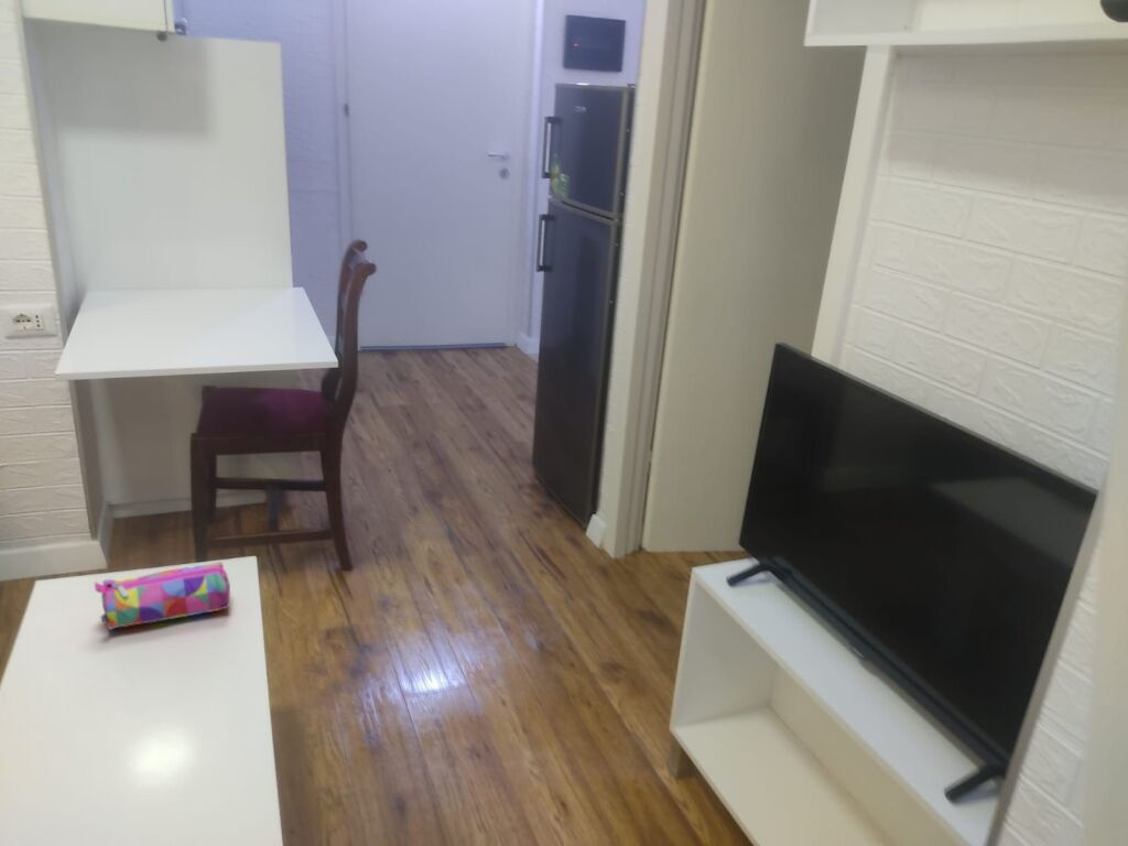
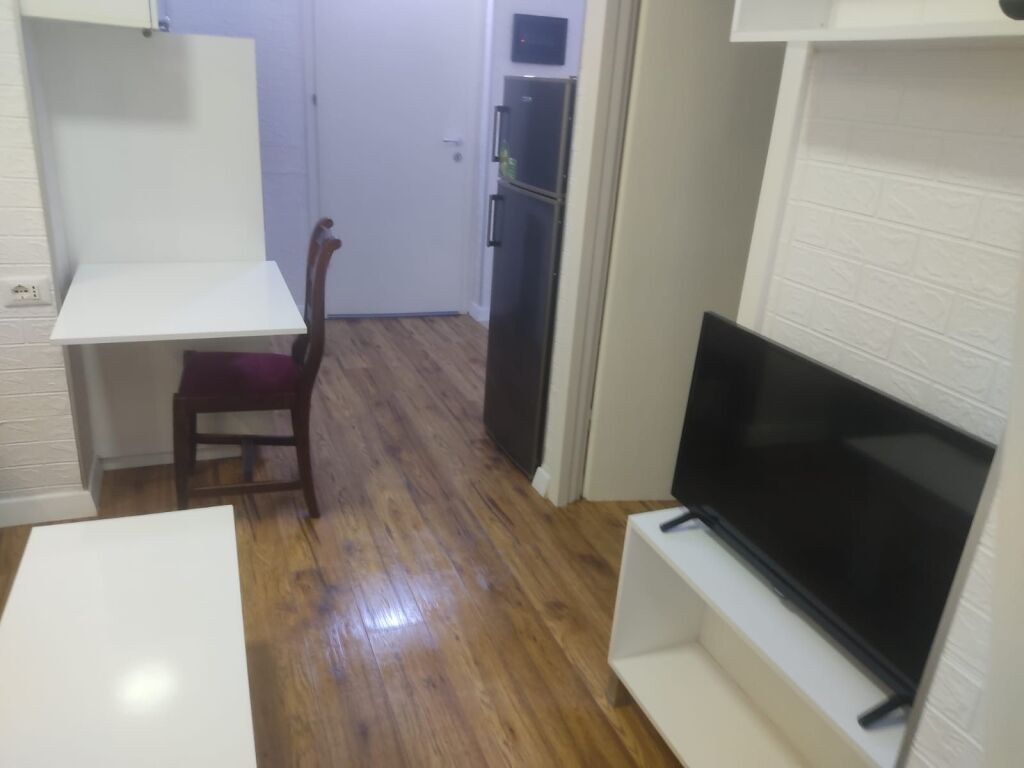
- pencil case (165, 594)
